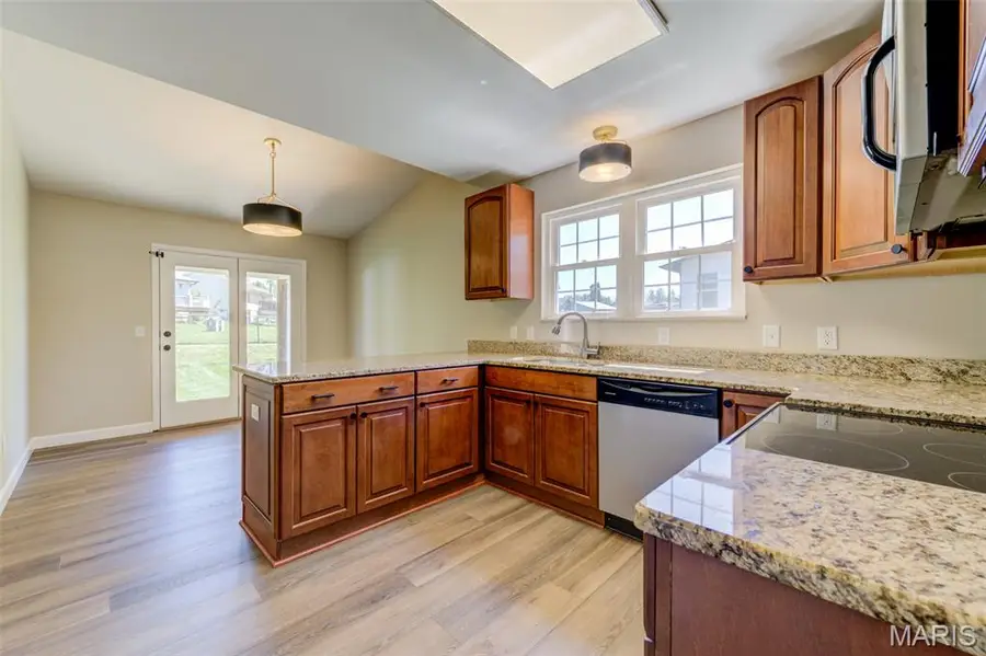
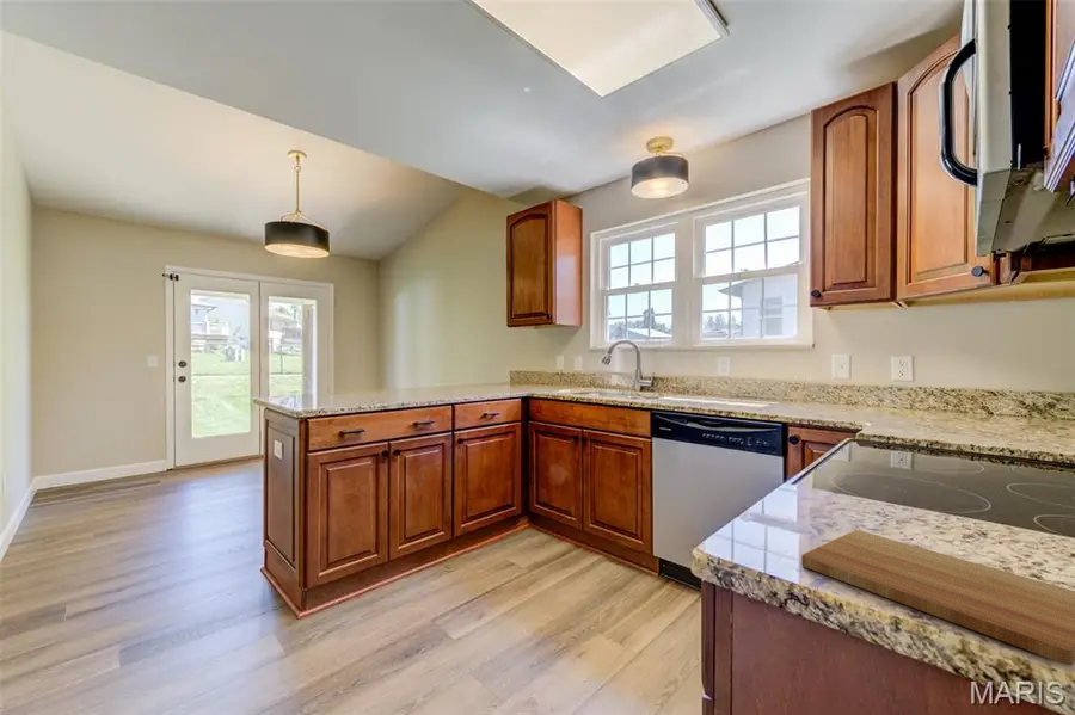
+ cutting board (935, 580)
